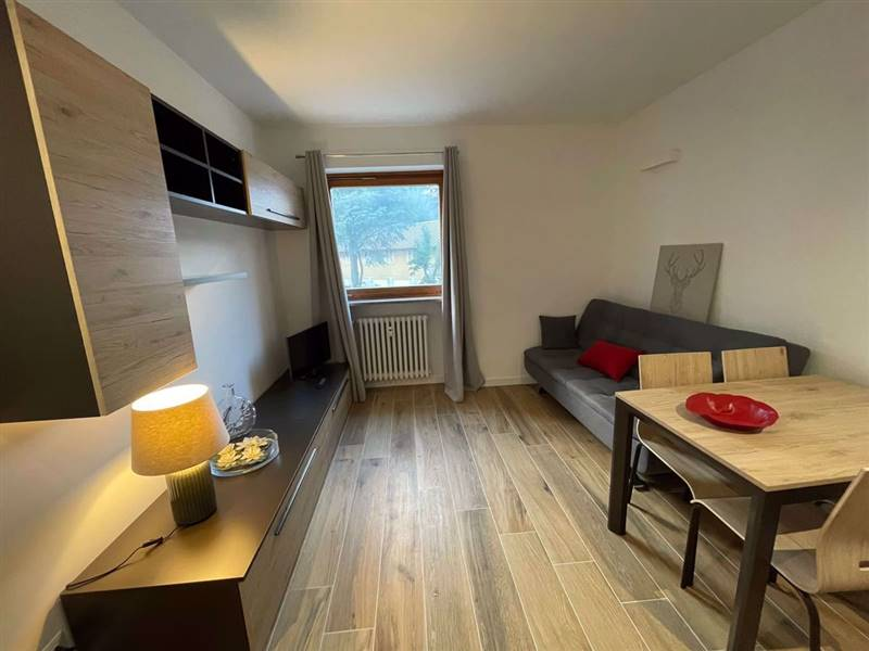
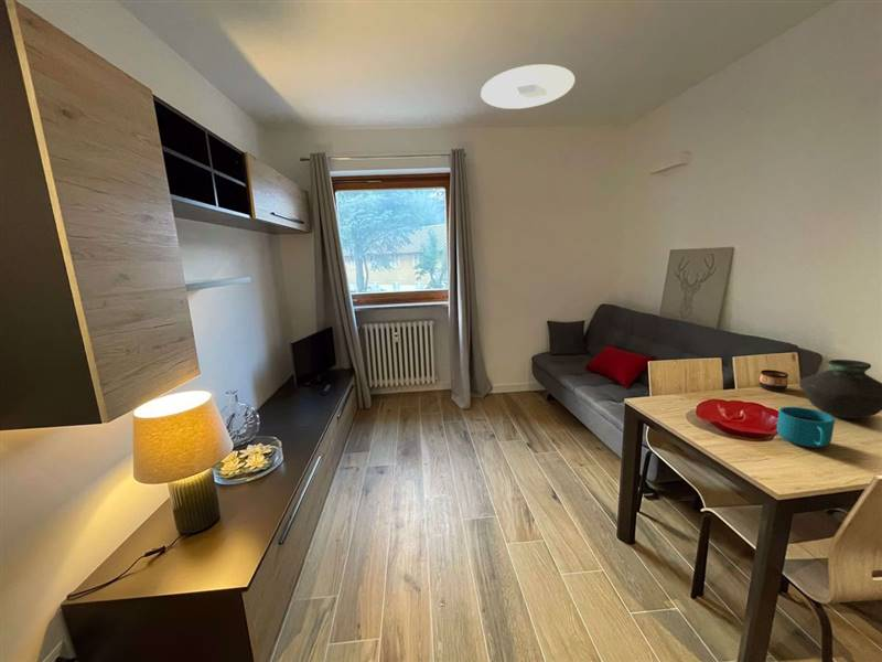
+ cup (807, 430)
+ vase (845, 388)
+ cup (774, 380)
+ ceiling light (526, 84)
